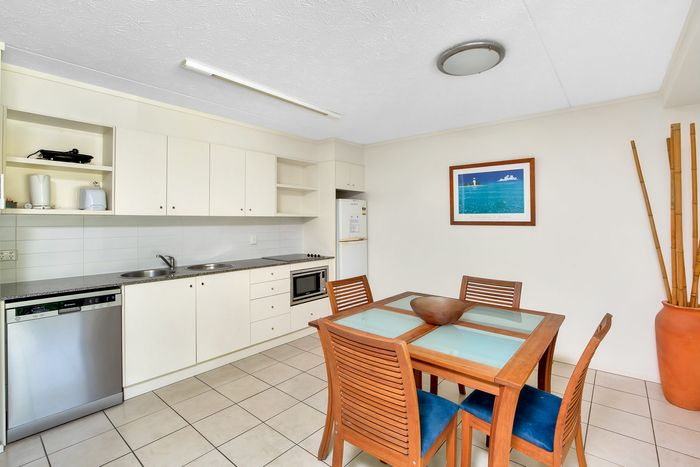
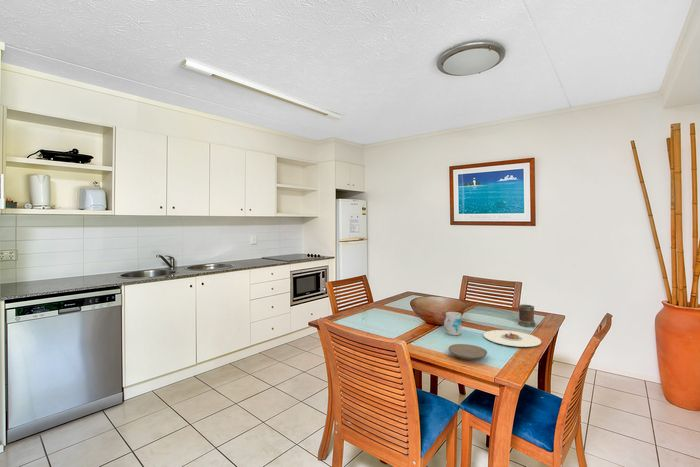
+ mug (527, 314)
+ plate (511, 335)
+ mug (451, 323)
+ plate (467, 352)
